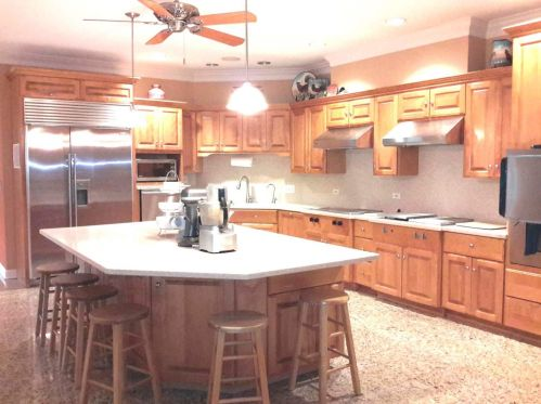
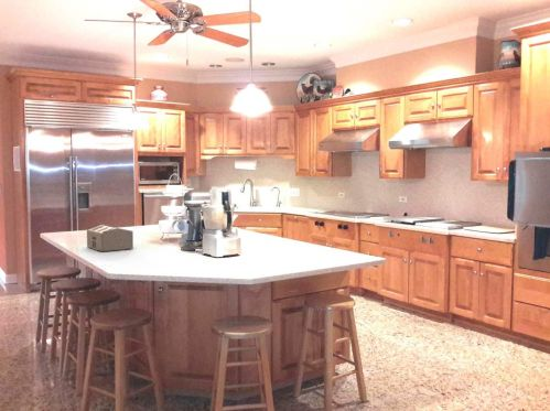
+ toaster (109, 237)
